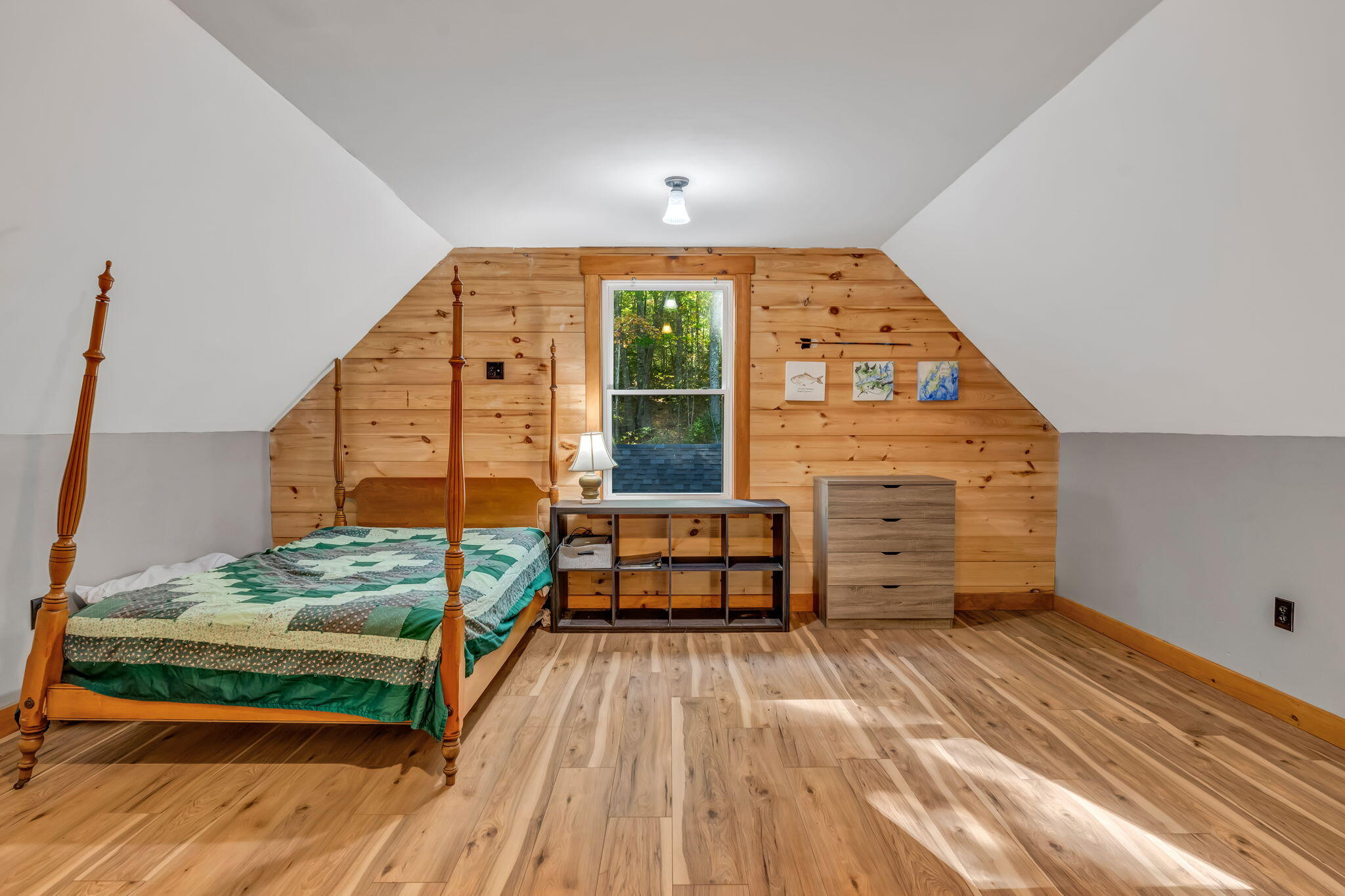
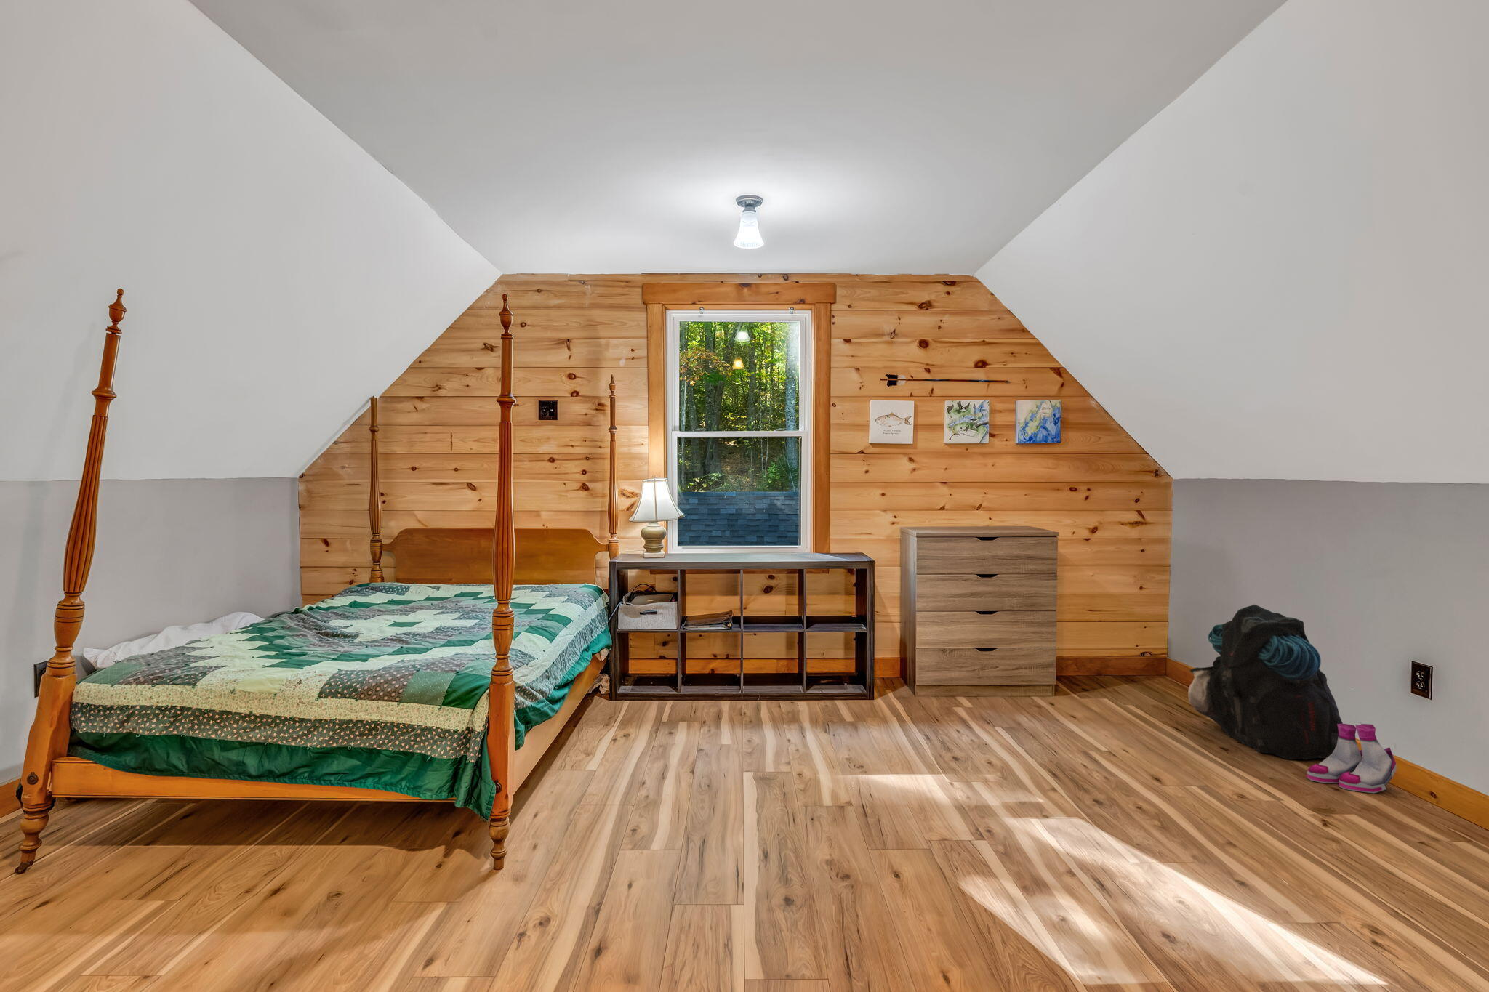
+ boots (1351, 752)
+ backpack (1263, 674)
